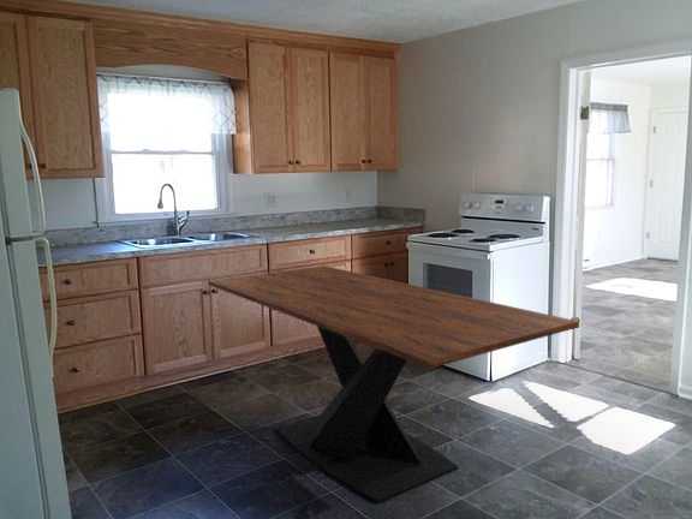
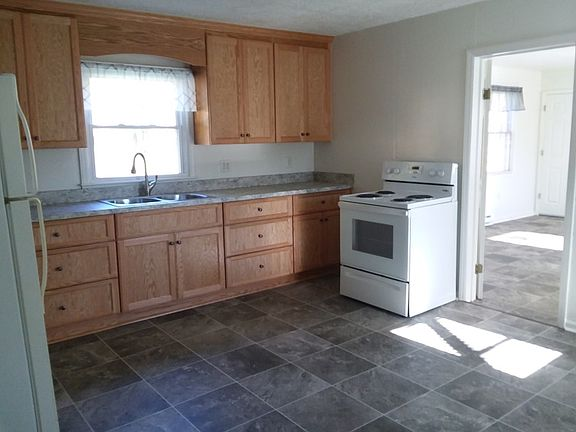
- dining table (360, 372)
